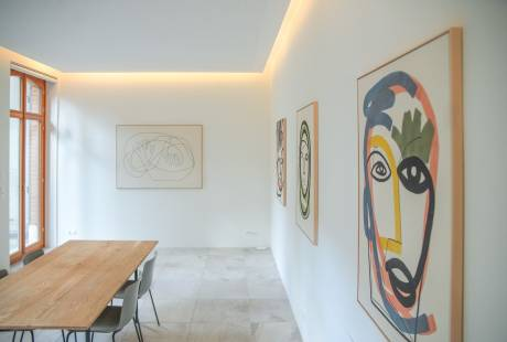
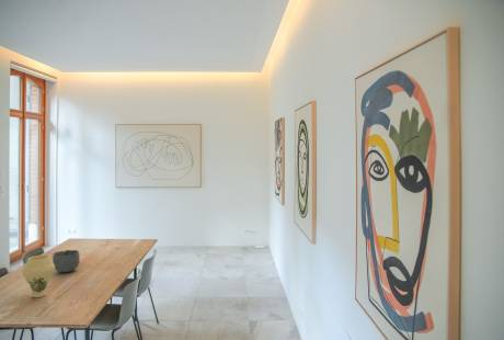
+ bowl (66, 261)
+ vase (38, 275)
